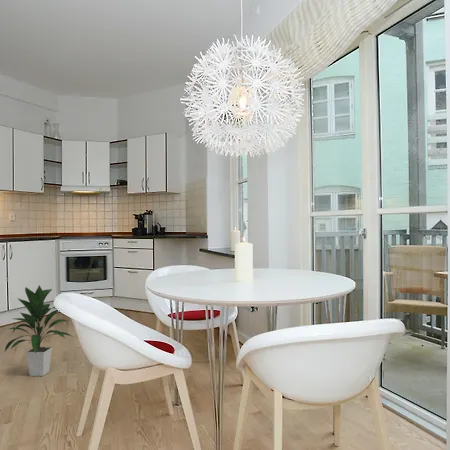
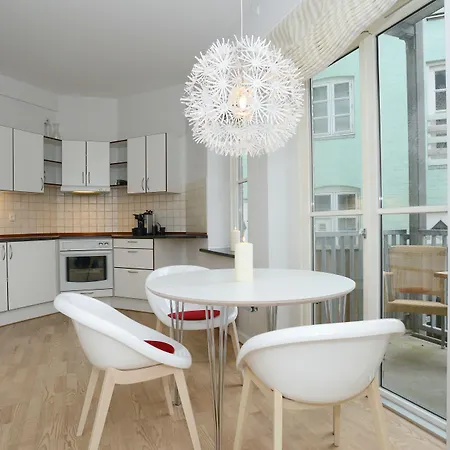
- indoor plant (37, 328)
